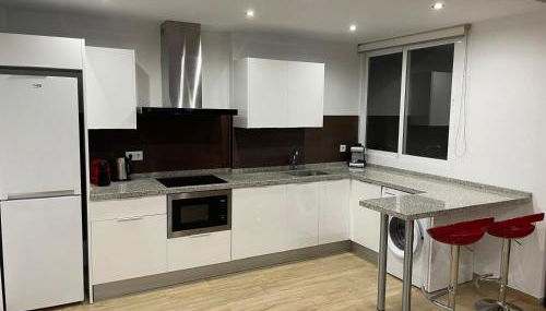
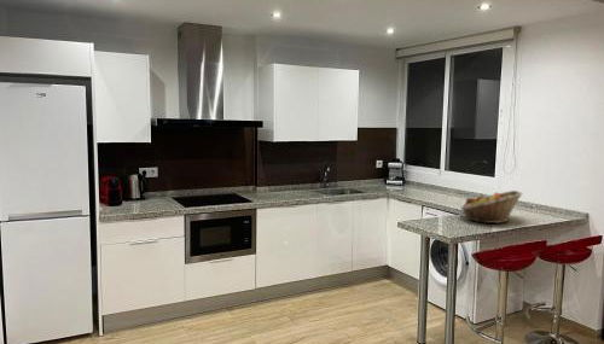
+ fruit basket (490, 204)
